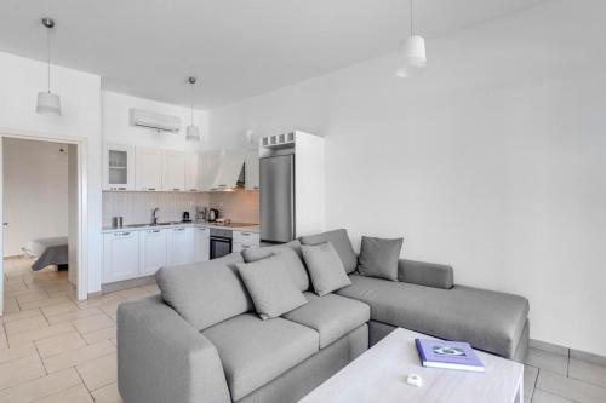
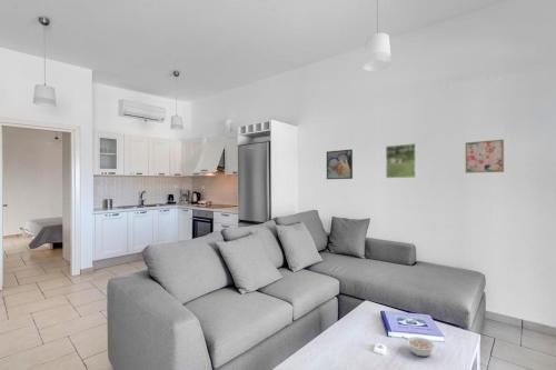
+ legume (419, 347)
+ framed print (338, 164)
+ wall art (484, 157)
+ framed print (400, 161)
